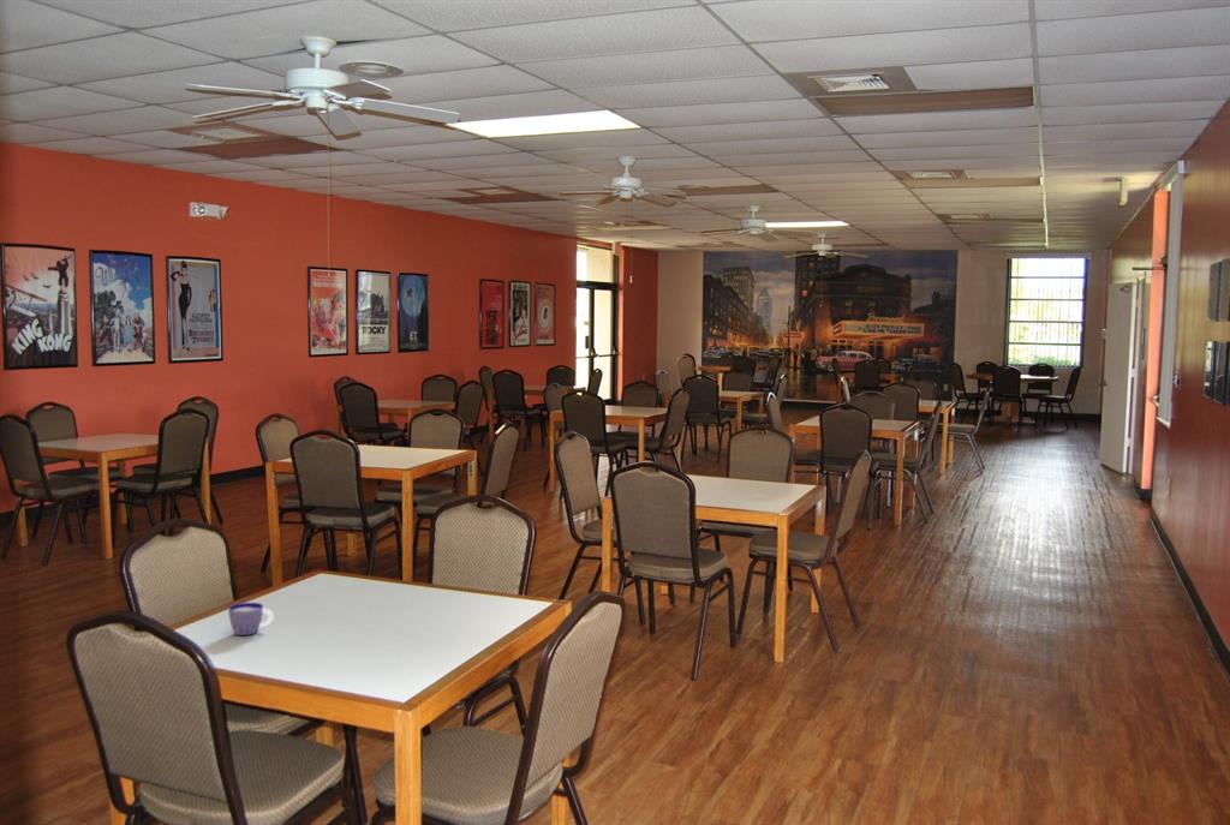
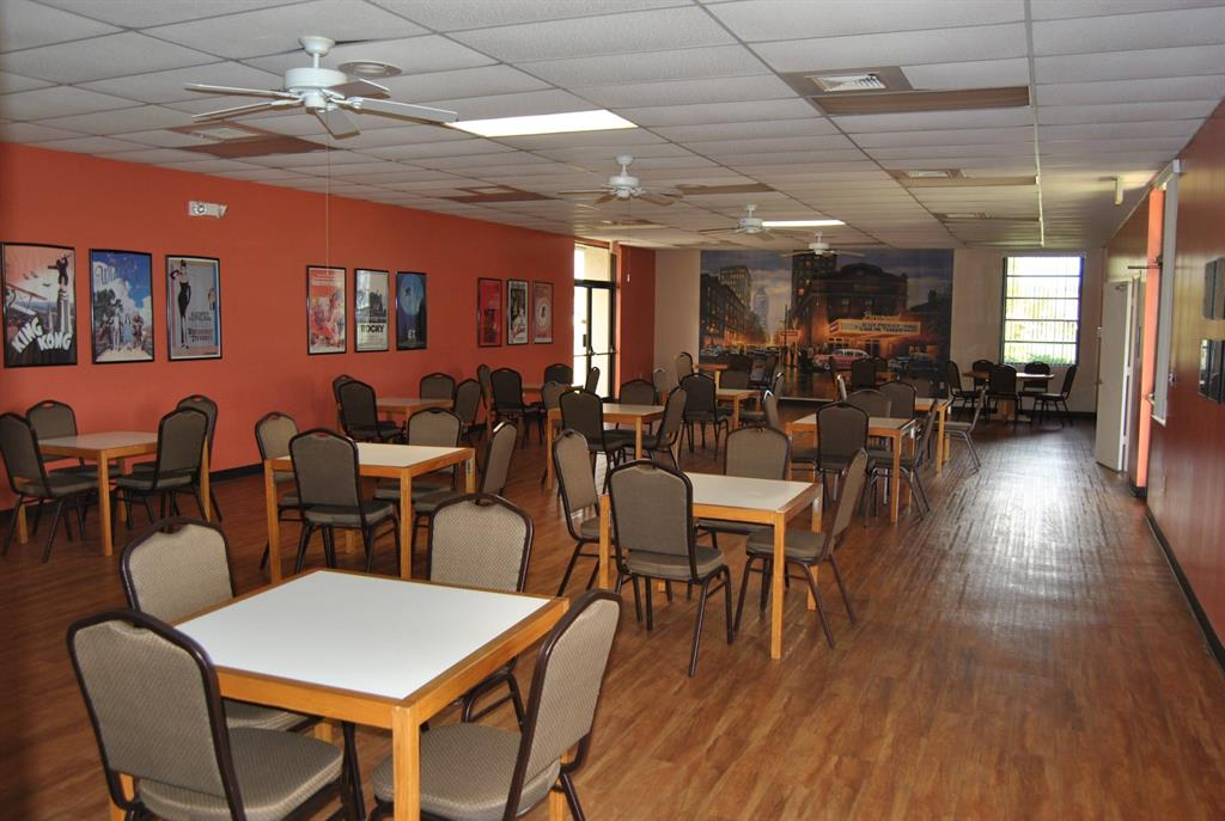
- cup (251, 618)
